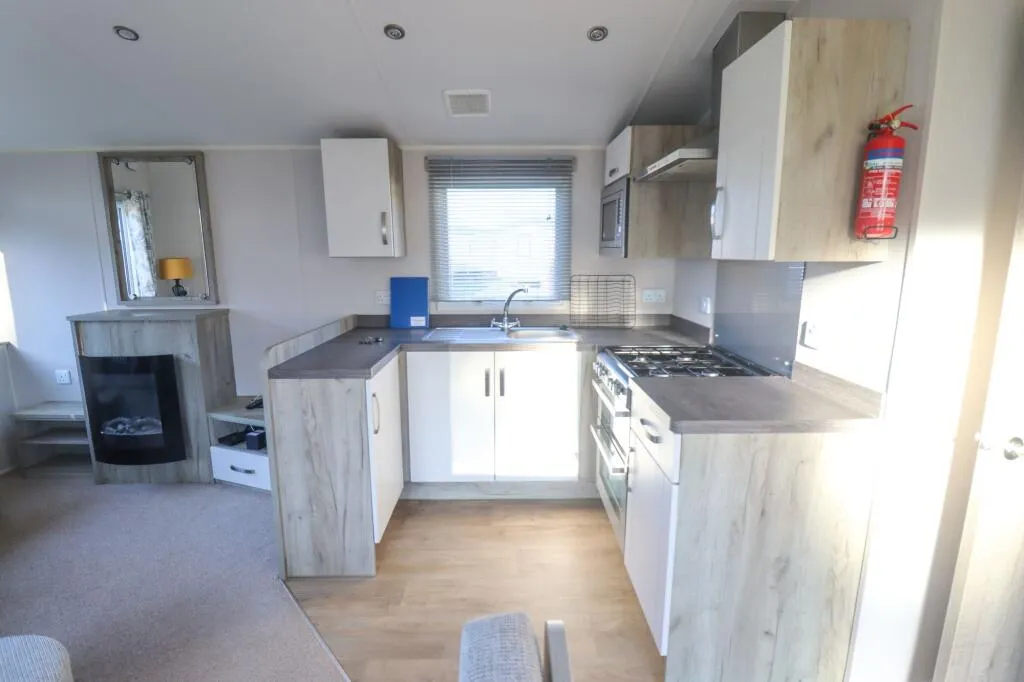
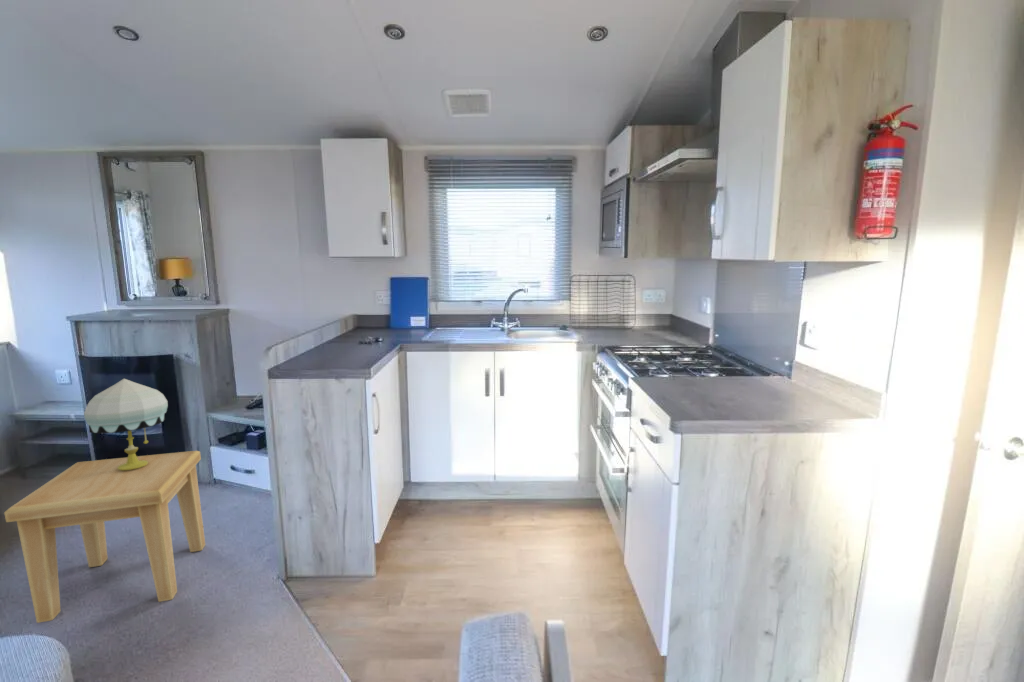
+ table lamp (127, 424)
+ side table (119, 519)
